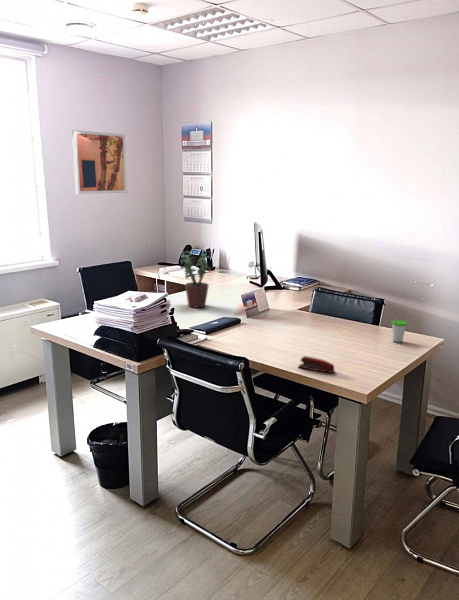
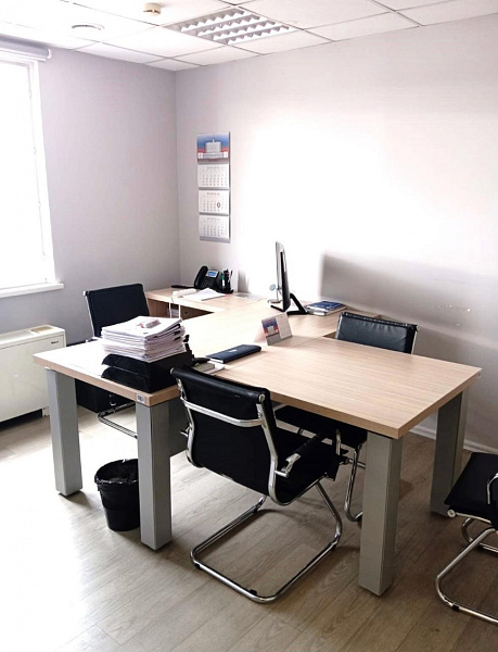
- potted plant (195, 279)
- stapler (316, 363)
- cup (398, 327)
- wall art (100, 163)
